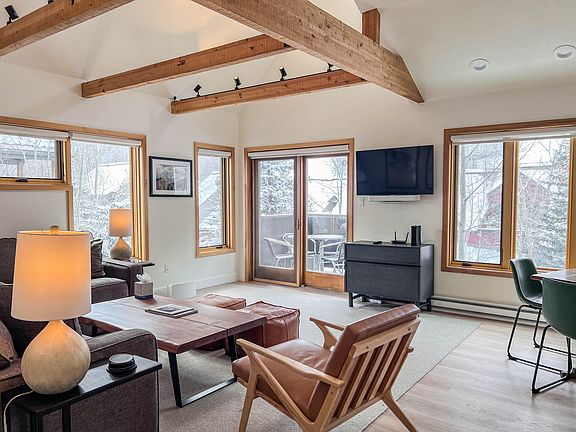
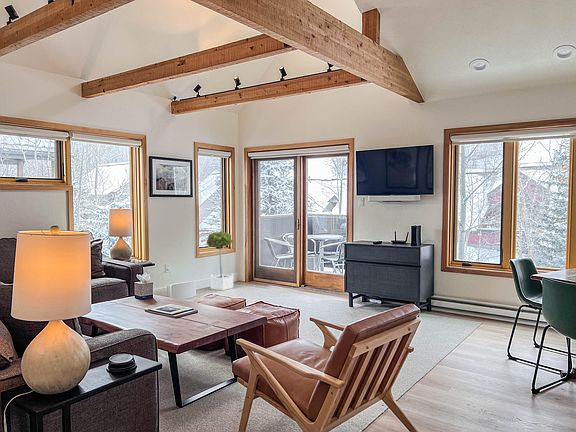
+ potted tree (220, 259)
